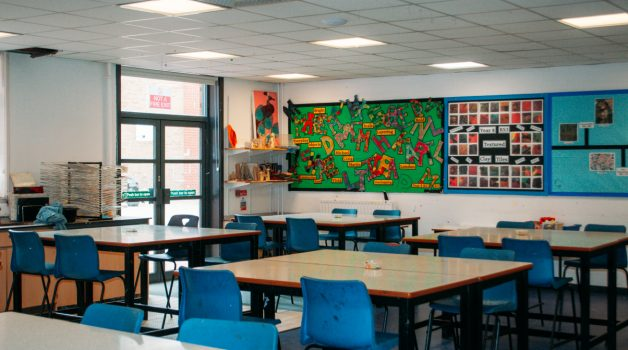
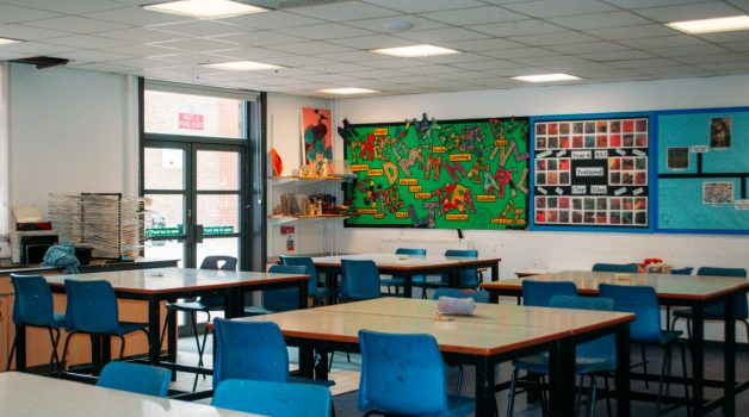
+ pencil case (456, 305)
